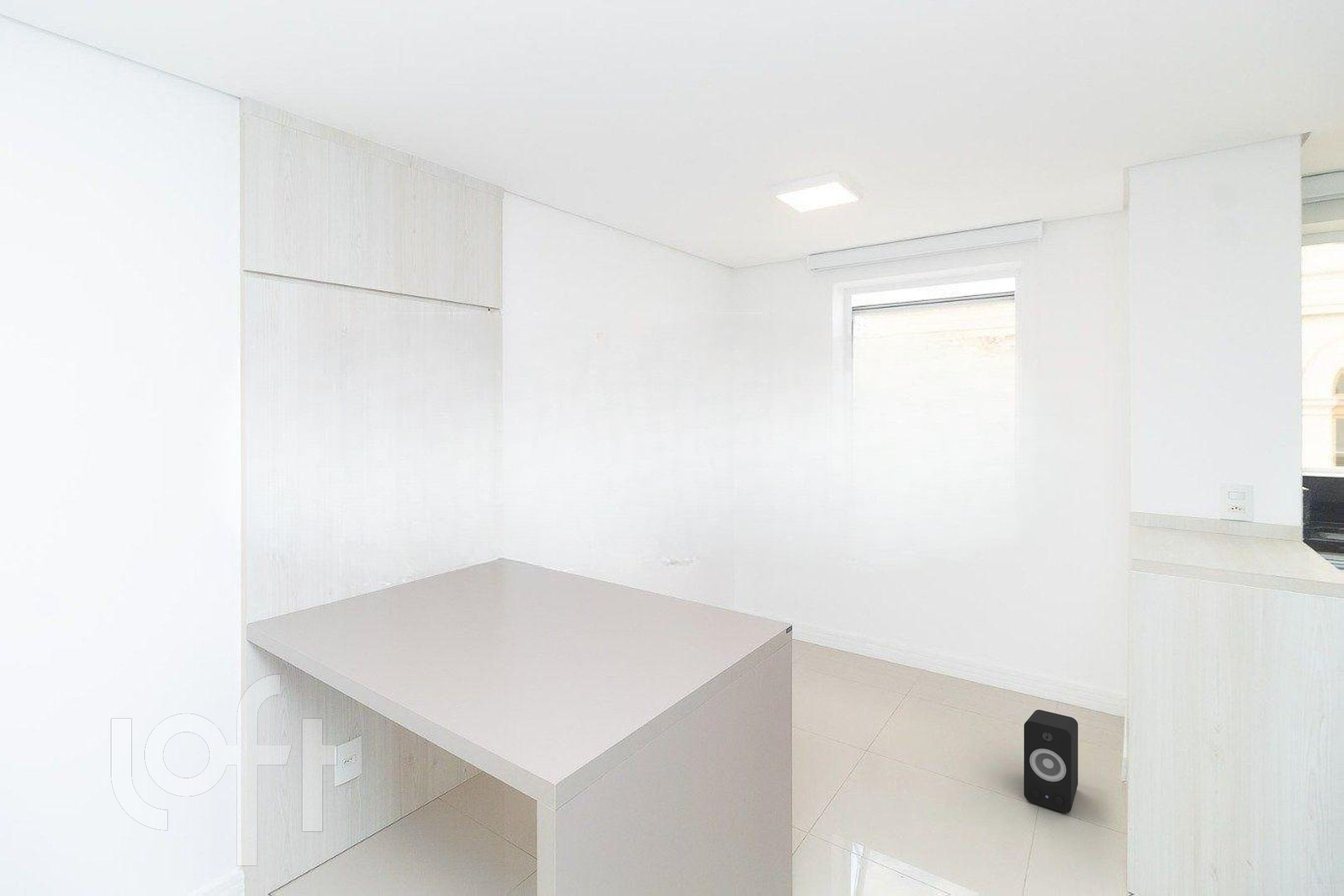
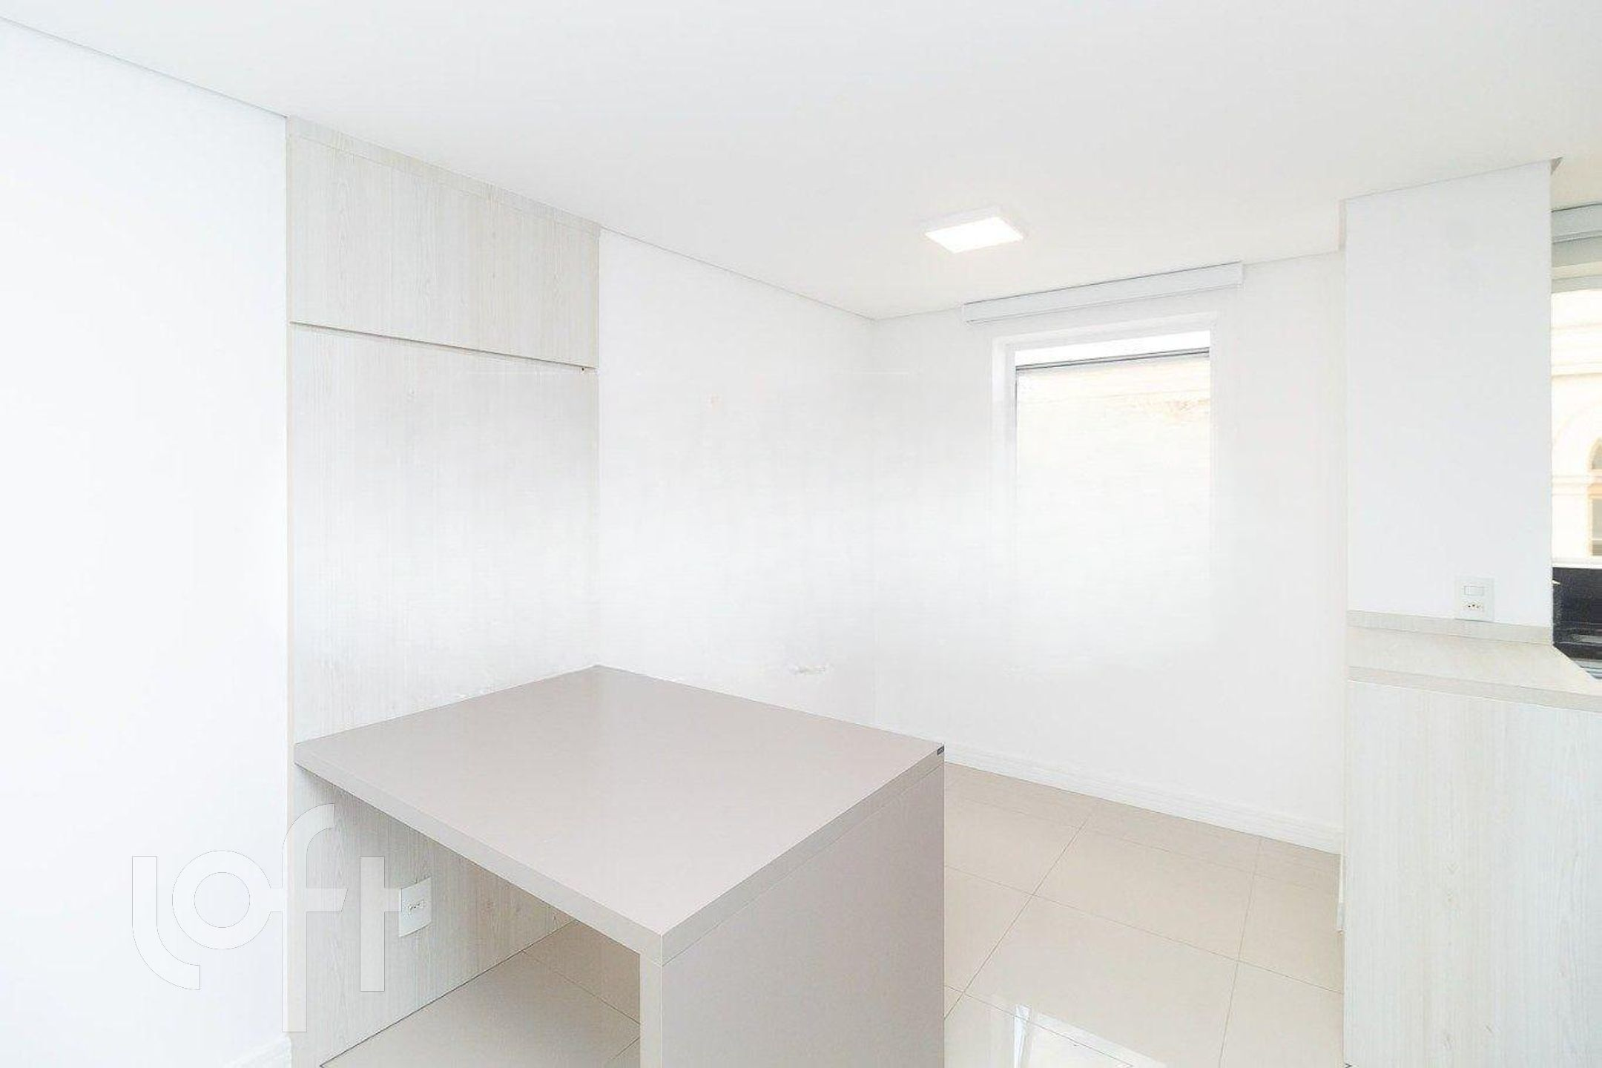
- speaker (1051, 755)
